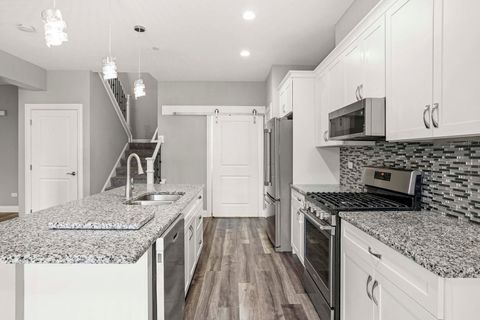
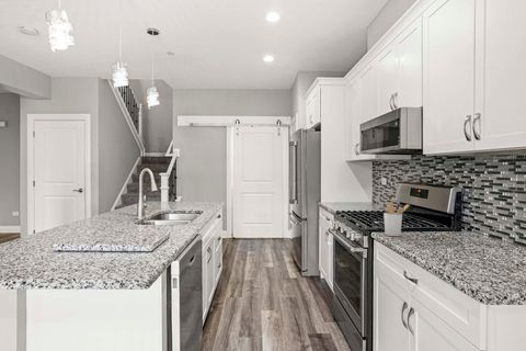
+ utensil holder (397, 218)
